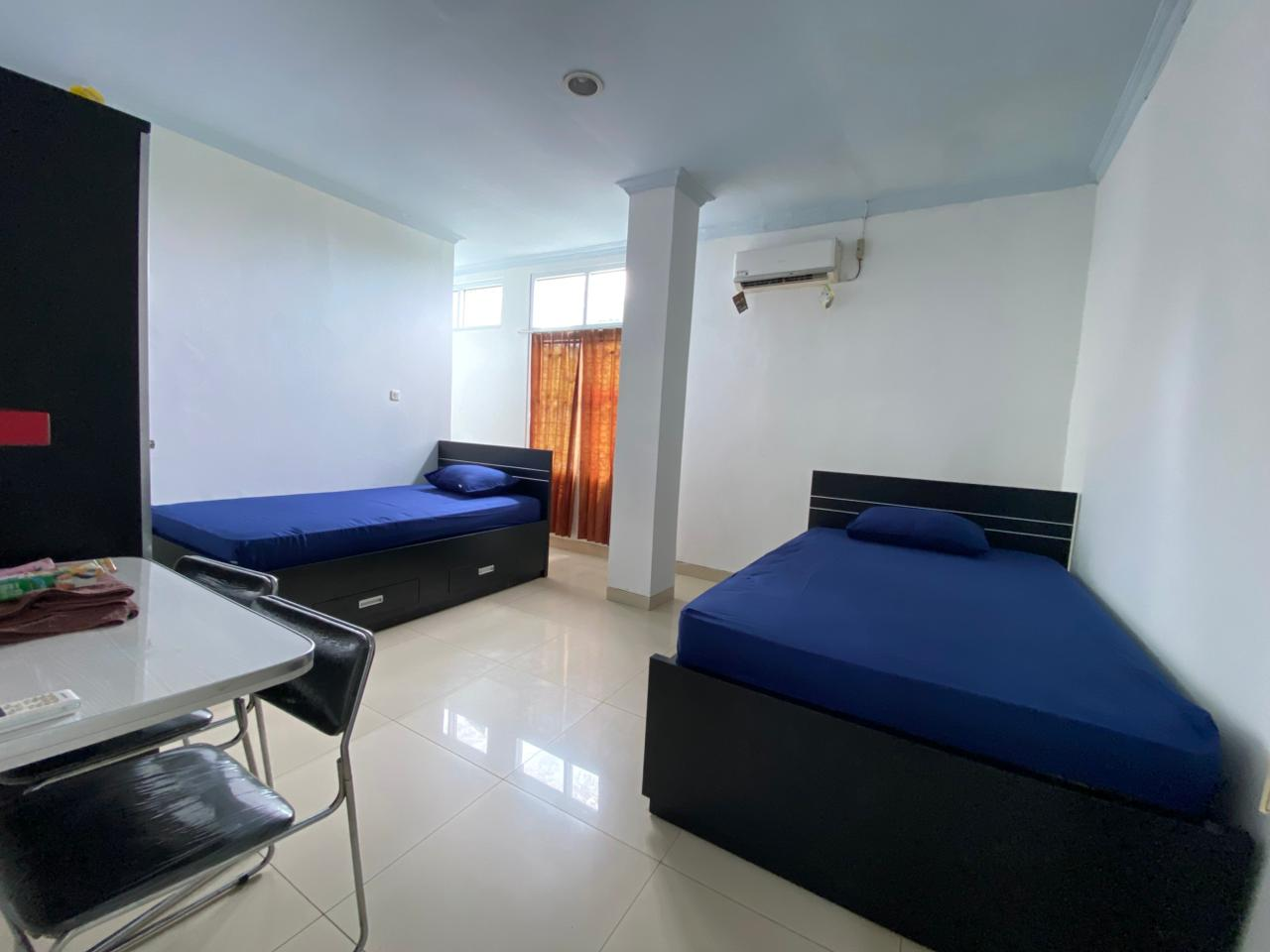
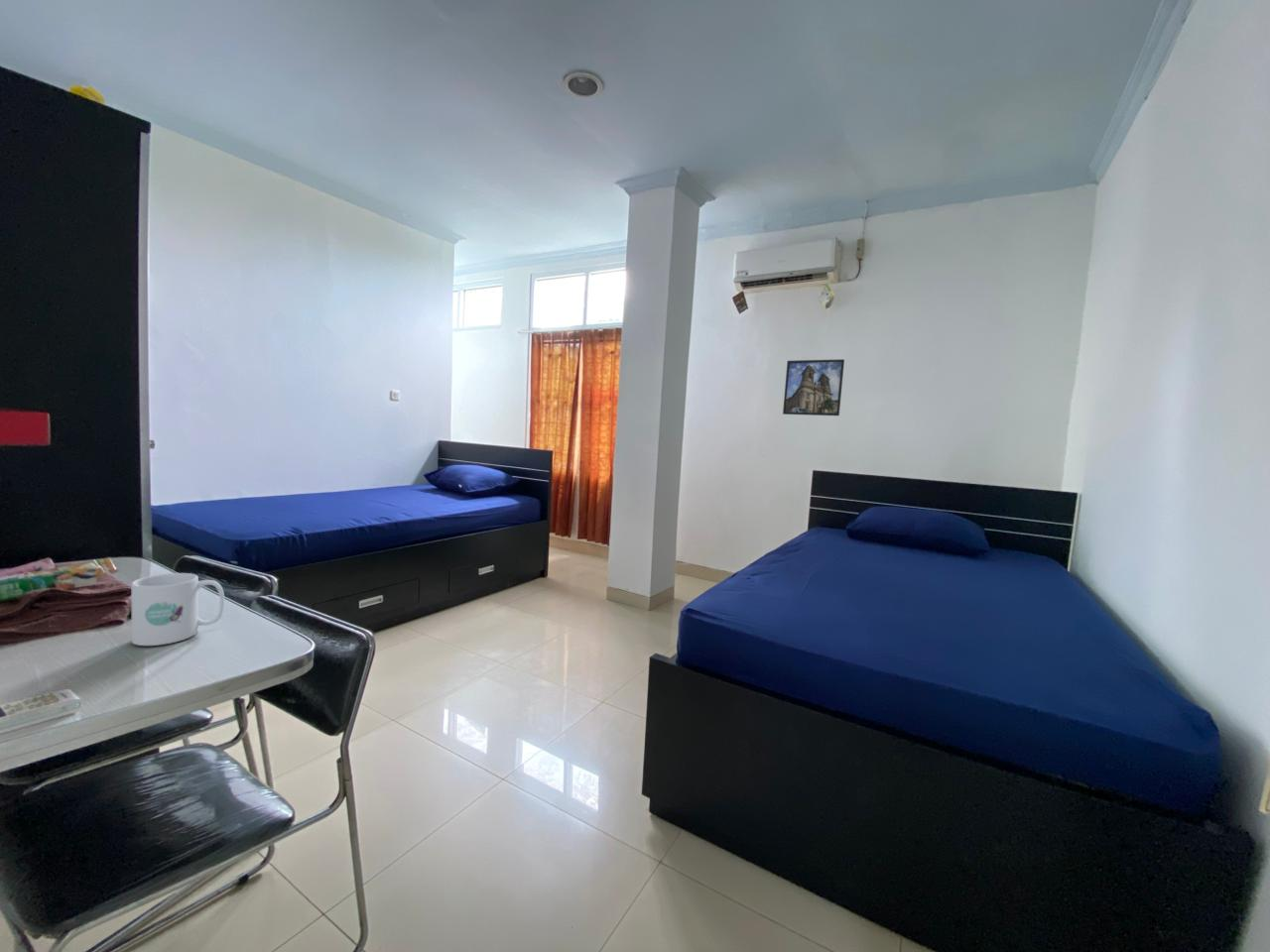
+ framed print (813, 387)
+ mug (180, 606)
